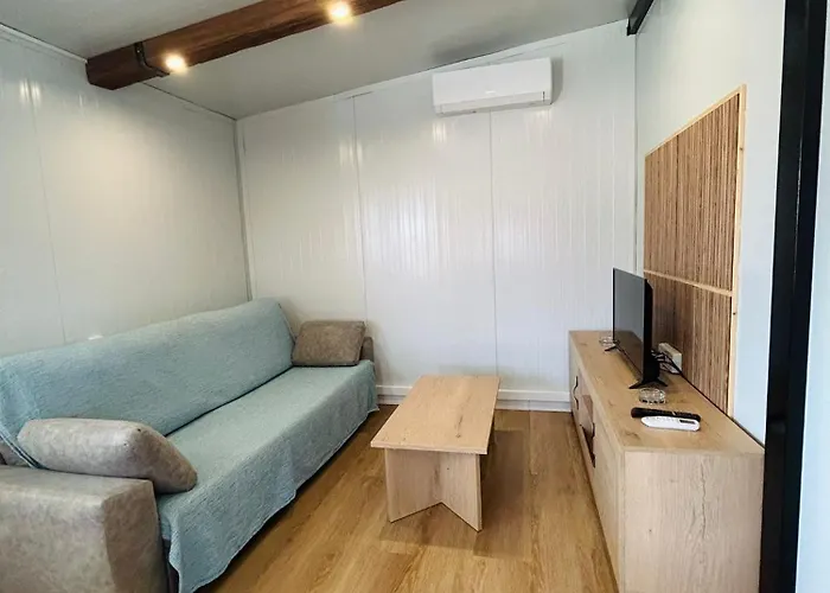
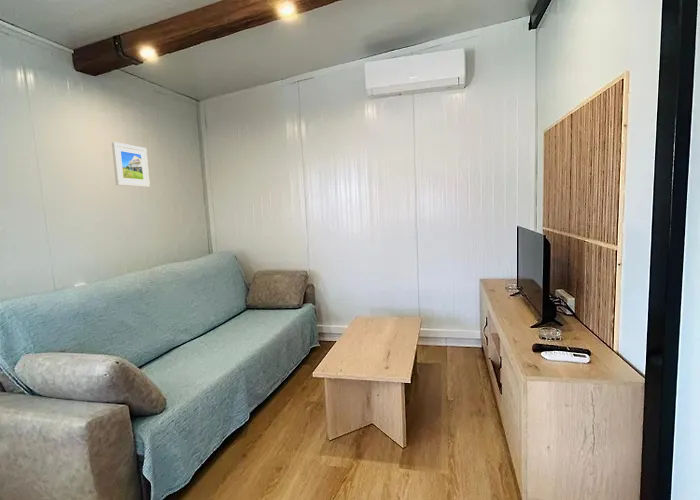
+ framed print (131, 165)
